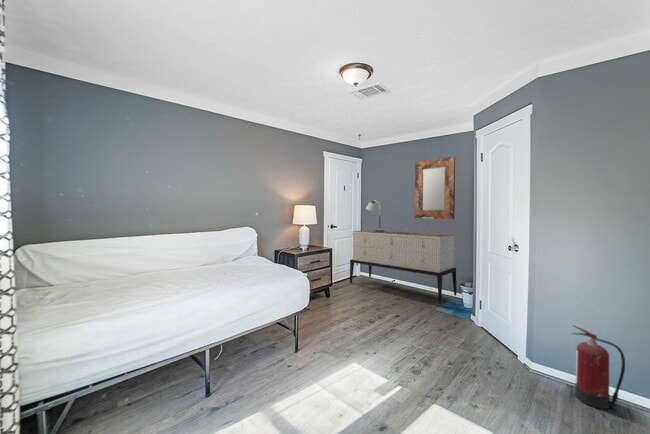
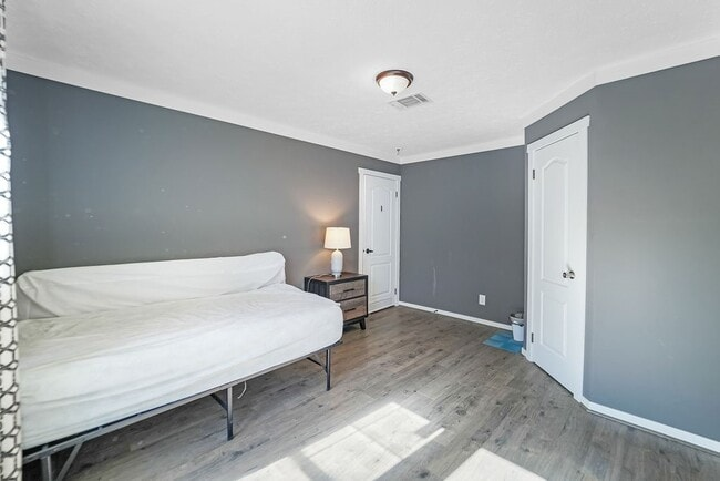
- fire extinguisher (596, 366)
- lamp (375, 211)
- sideboard (399, 260)
- home mirror (433, 189)
